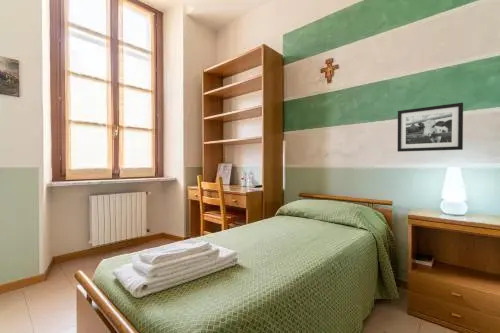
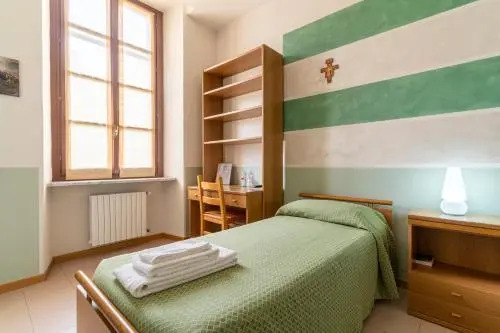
- picture frame (428, 129)
